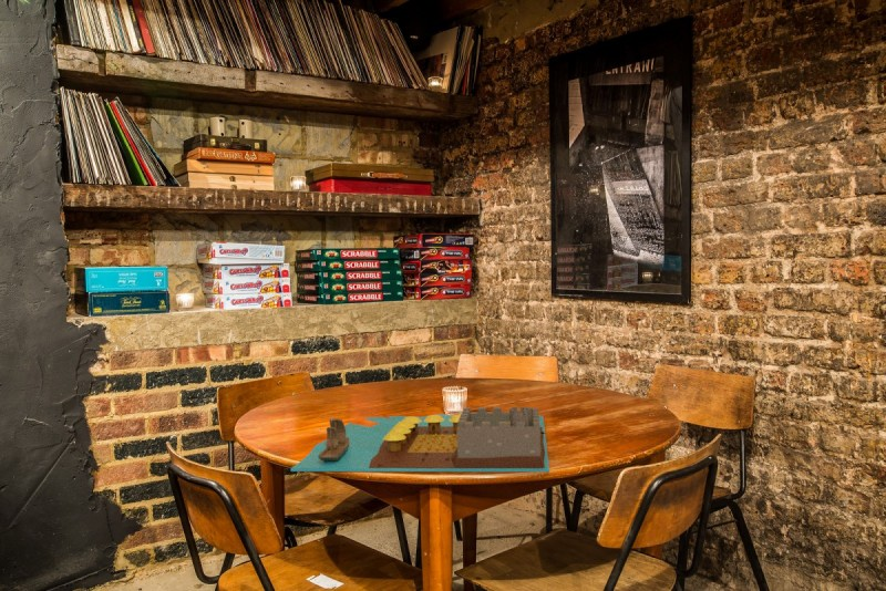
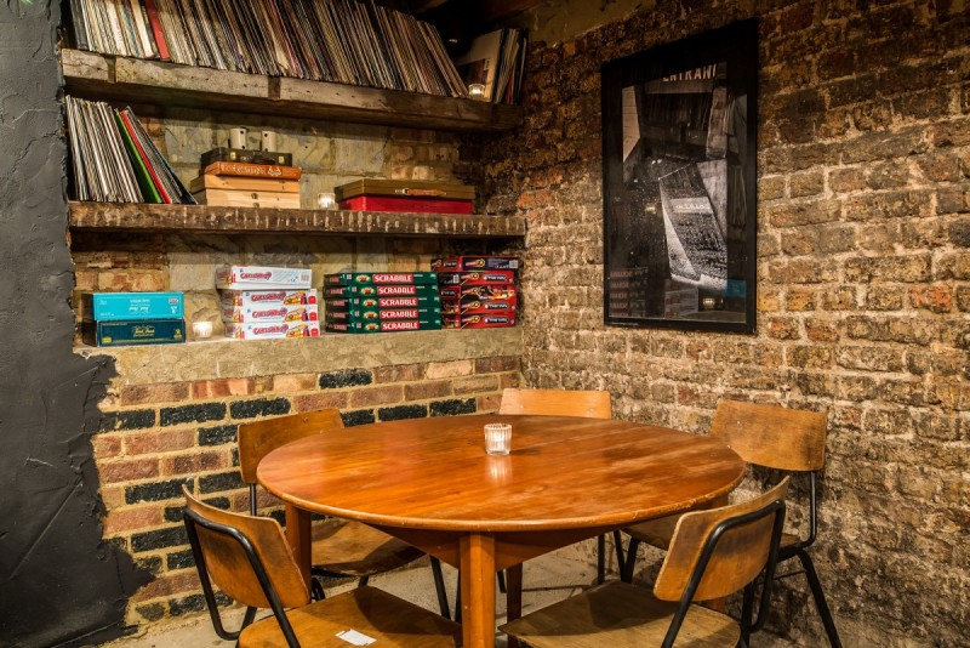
- board game (432, 415)
